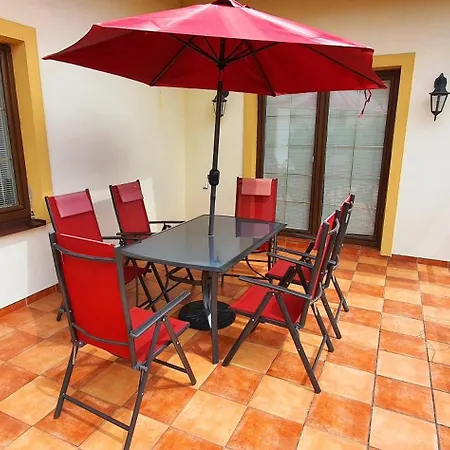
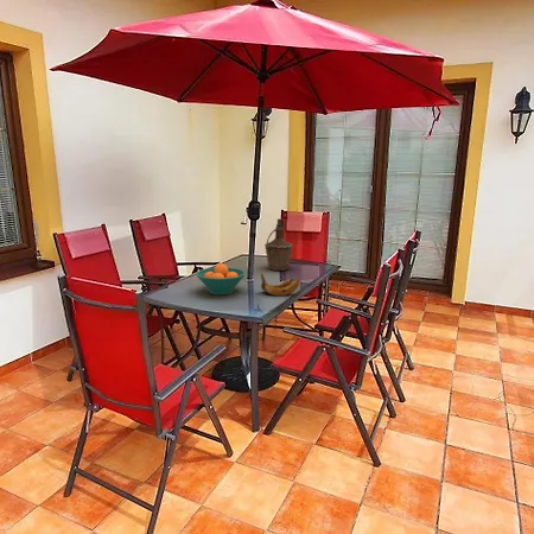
+ banana (281, 282)
+ fruit bowl (221, 278)
+ bottle (278, 243)
